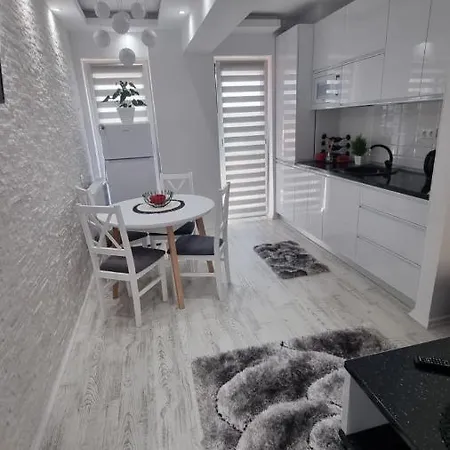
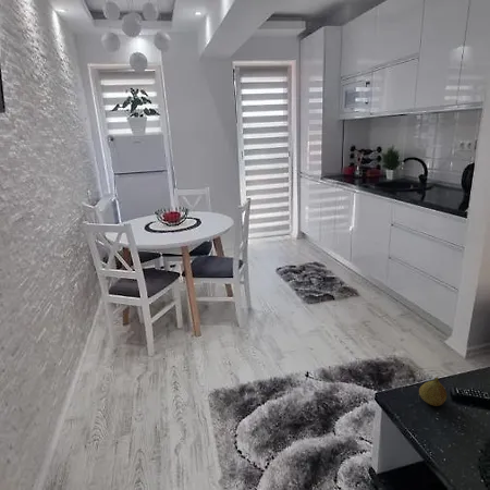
+ fruit (433, 389)
